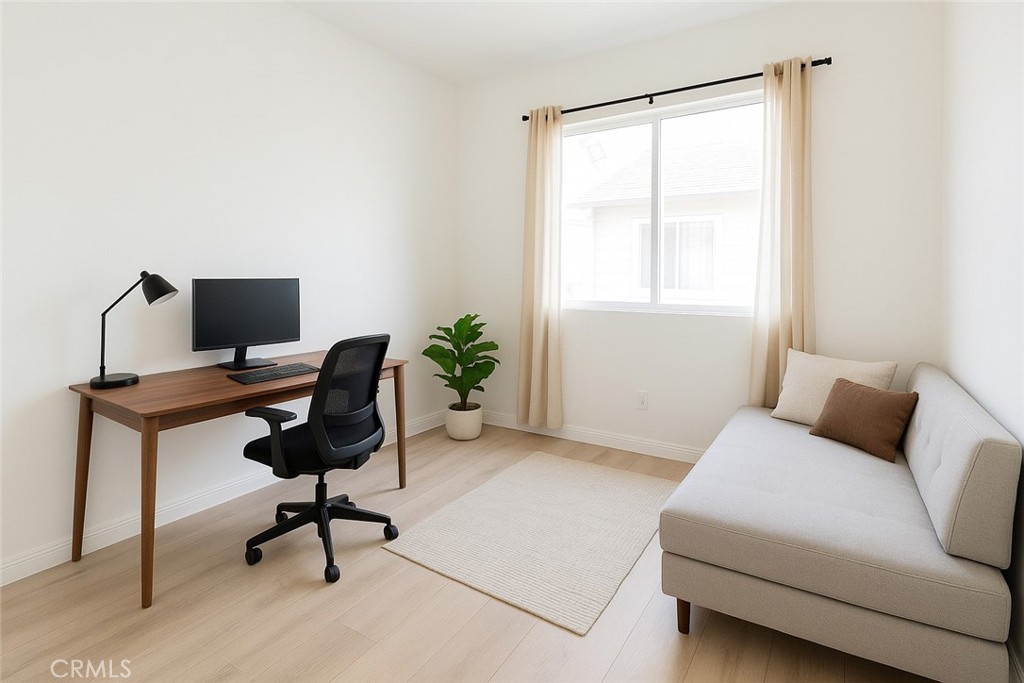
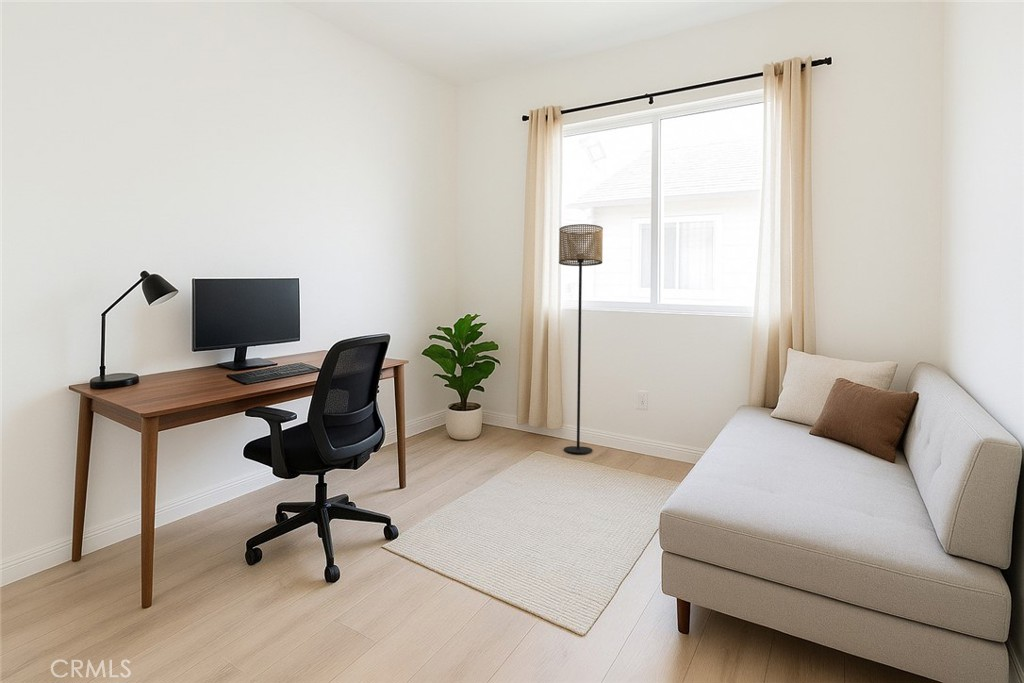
+ floor lamp (579, 339)
